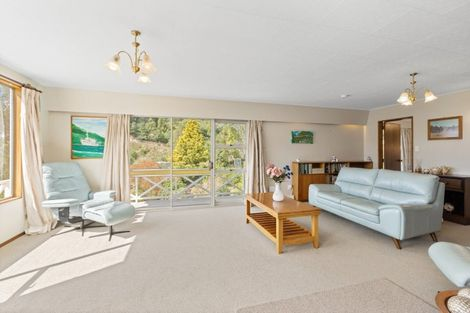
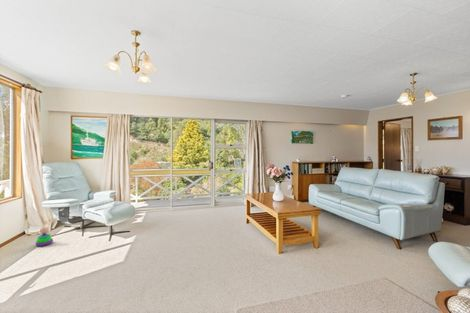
+ stacking toy (44, 235)
